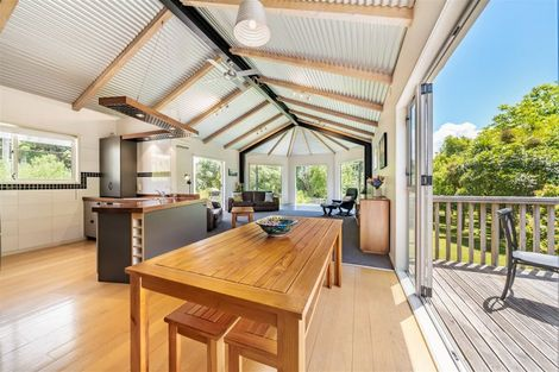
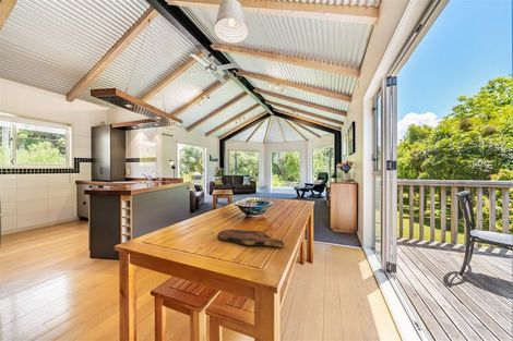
+ cutting board (250, 236)
